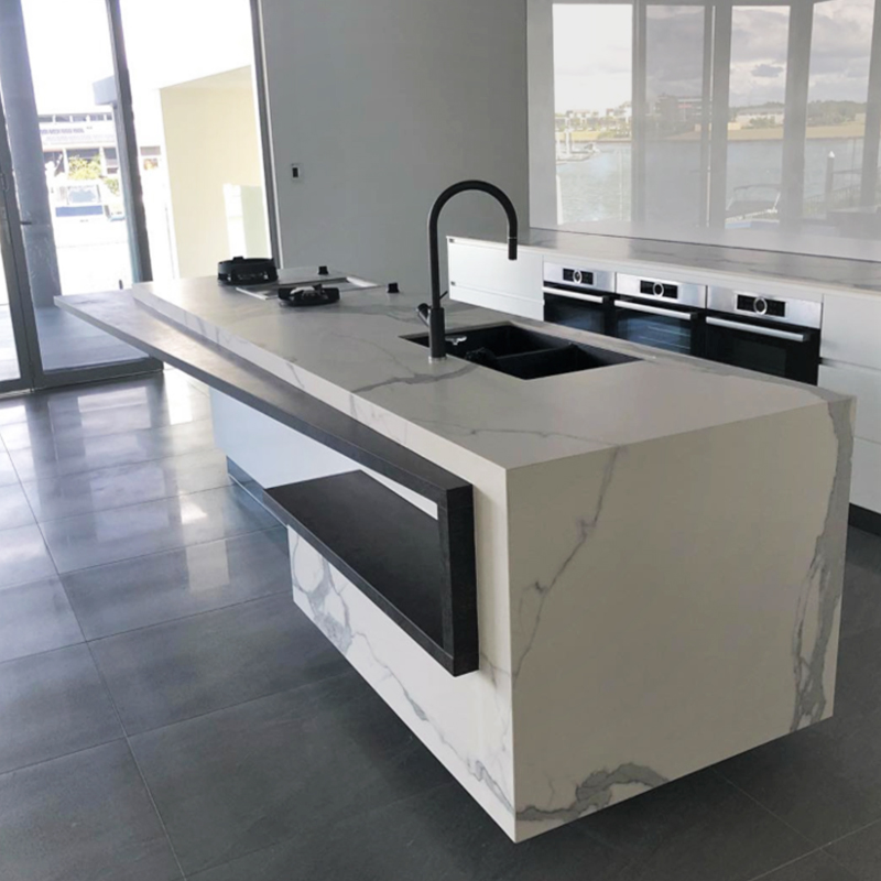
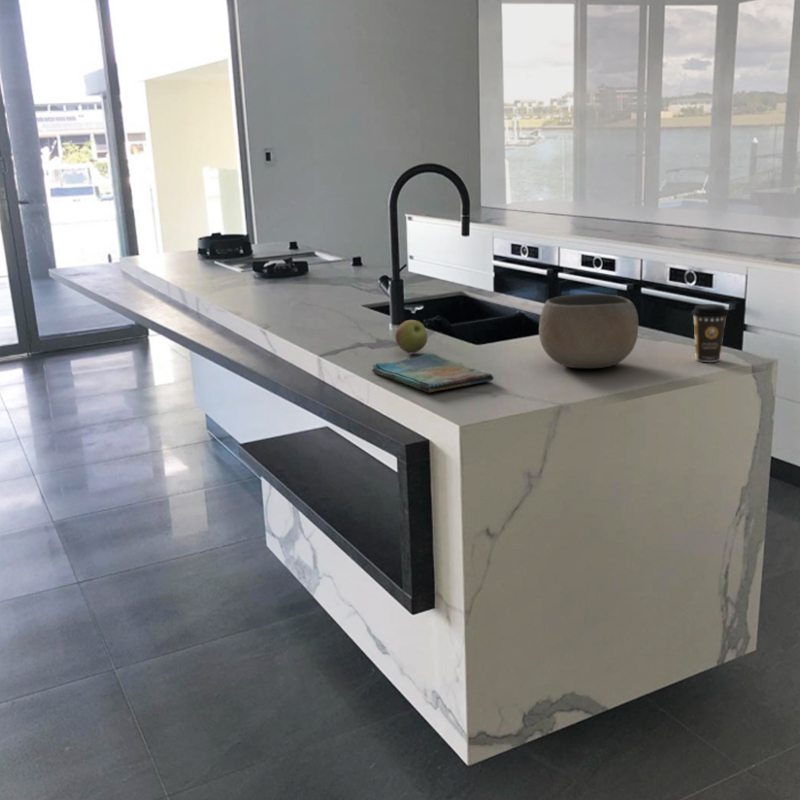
+ apple (411, 336)
+ bowl (589, 332)
+ dish towel (431, 371)
+ coffee cup (708, 333)
